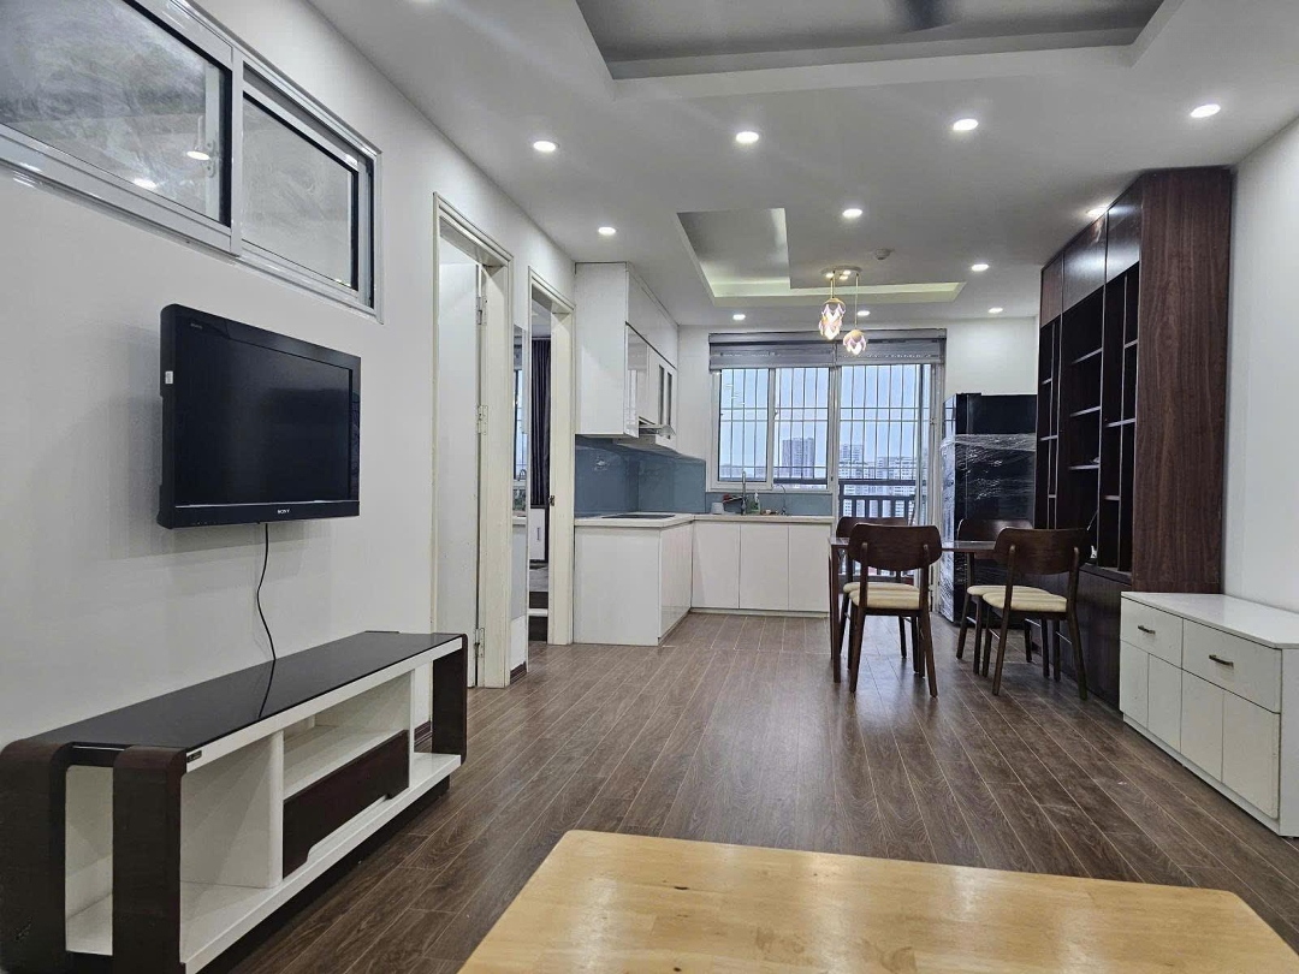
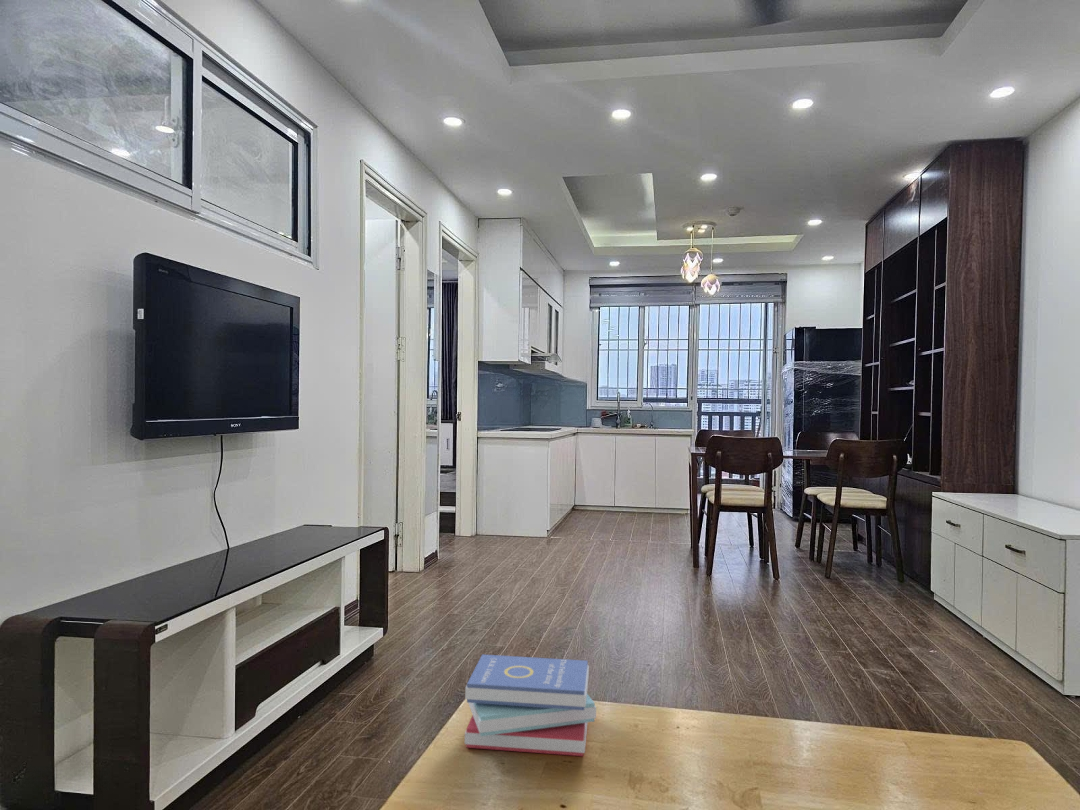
+ book (529, 702)
